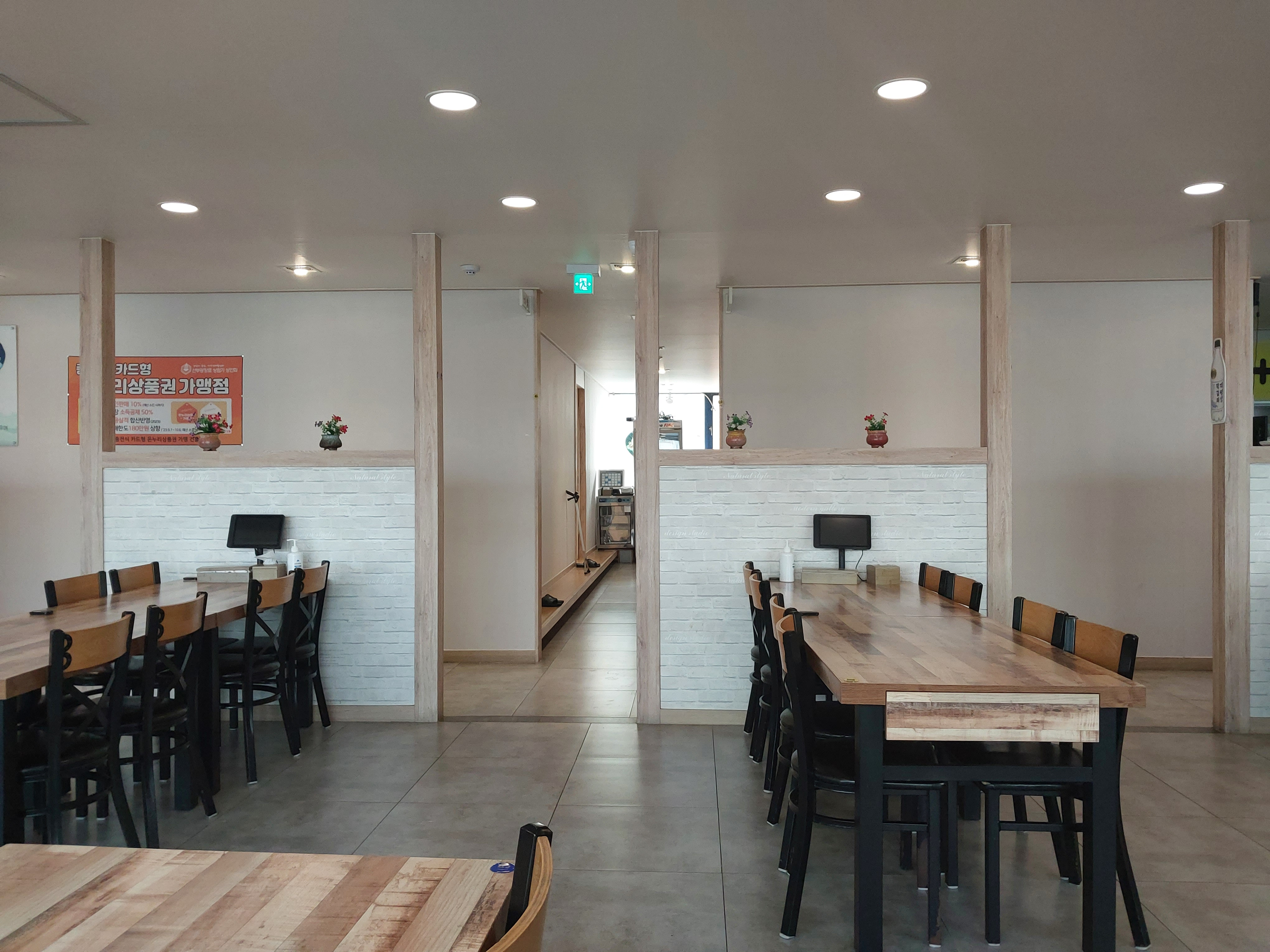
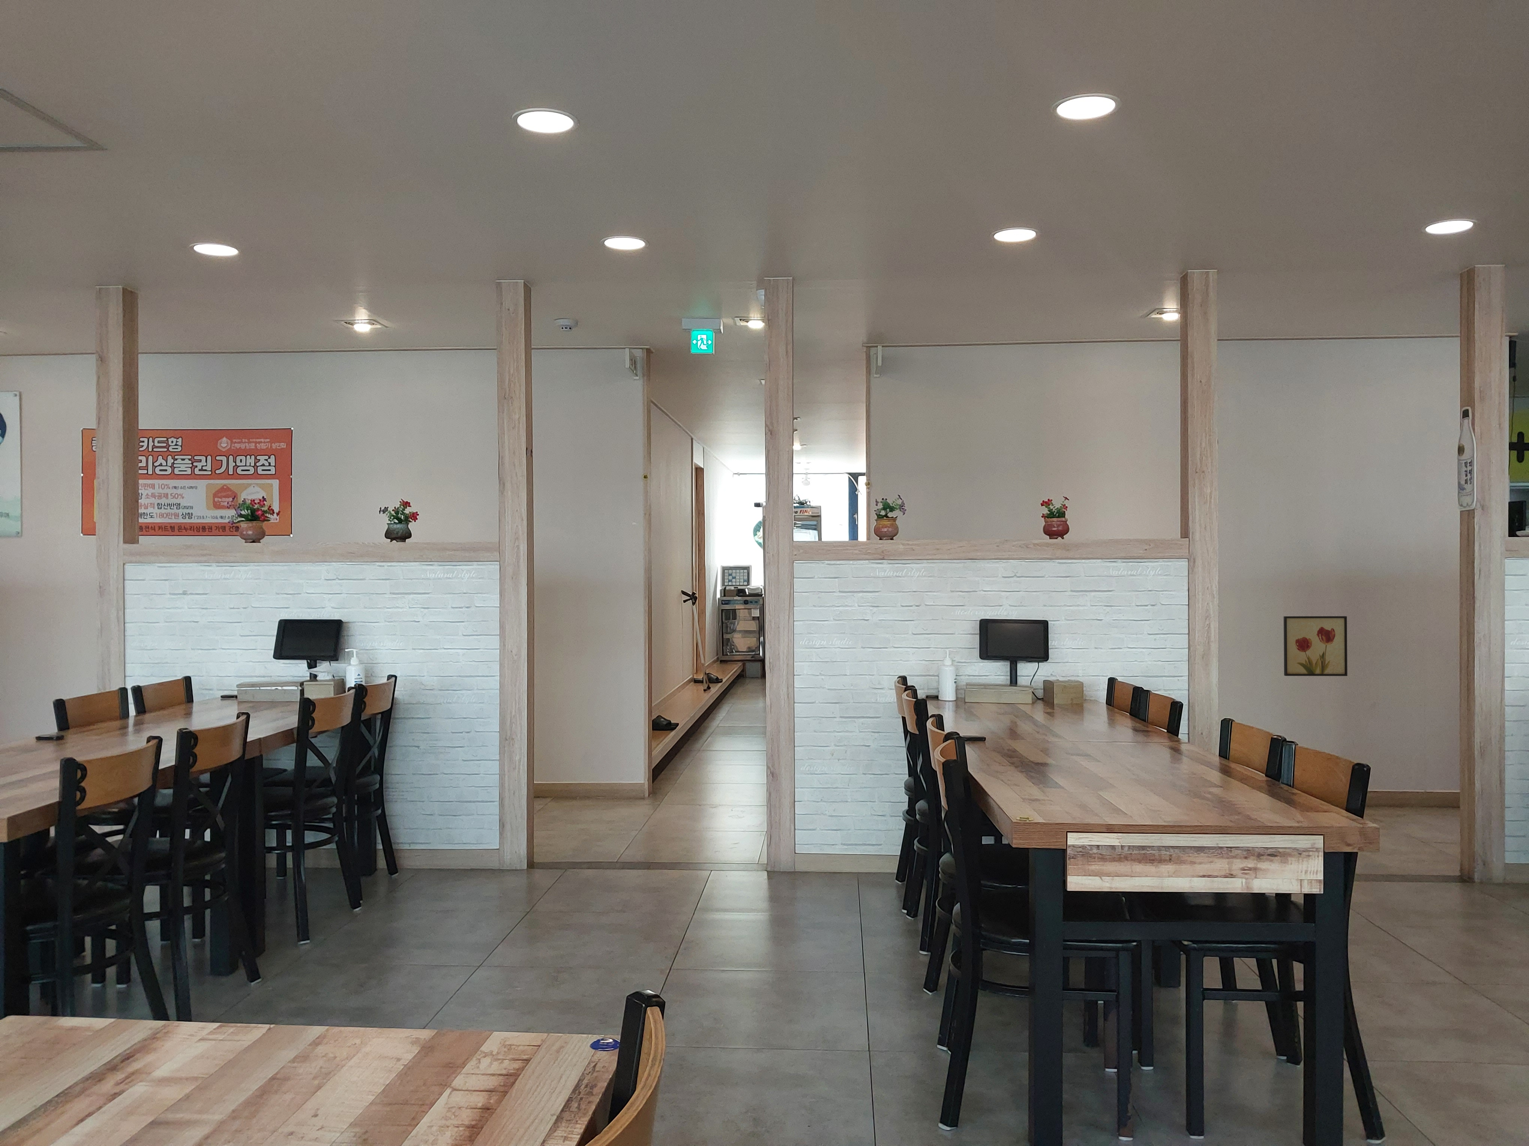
+ wall art (1315, 645)
